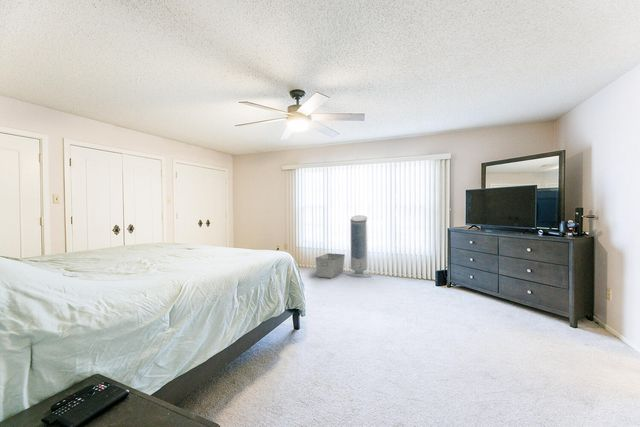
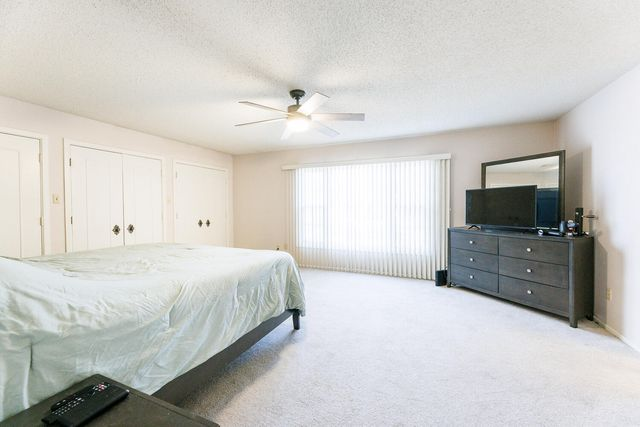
- air purifier (358, 245)
- storage bin (330, 265)
